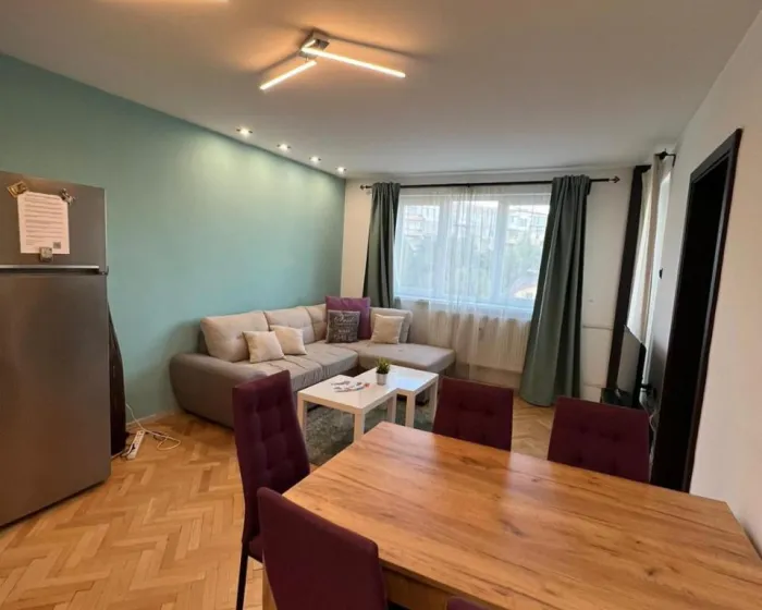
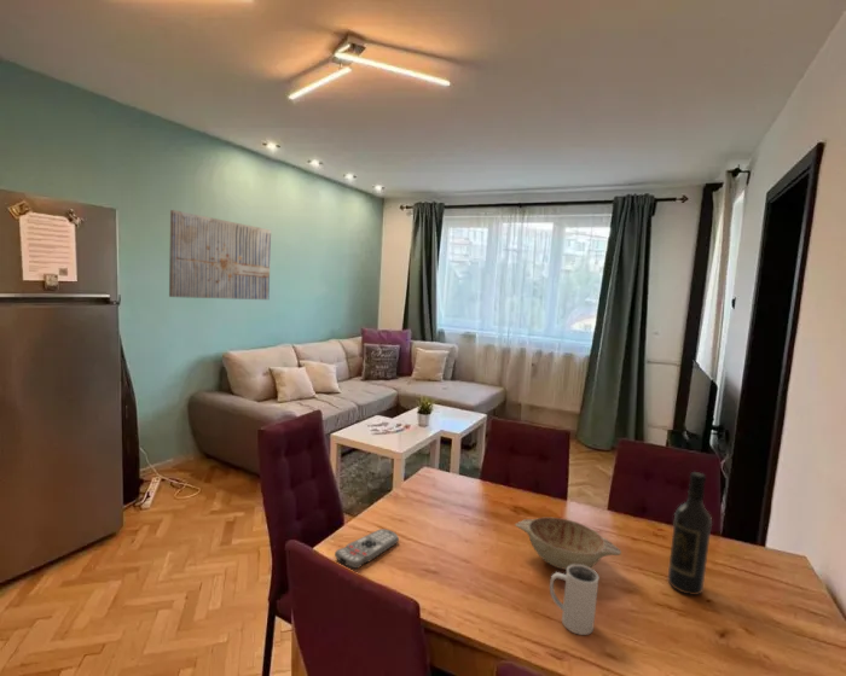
+ remote control (369, 547)
+ decorative bowl (564, 547)
+ mug (572, 596)
+ wall art (225, 260)
+ wine bottle (691, 530)
